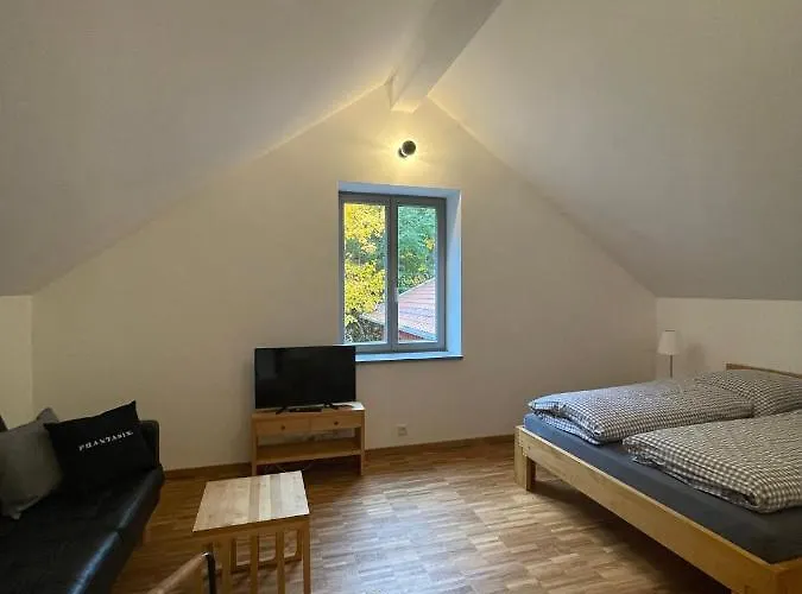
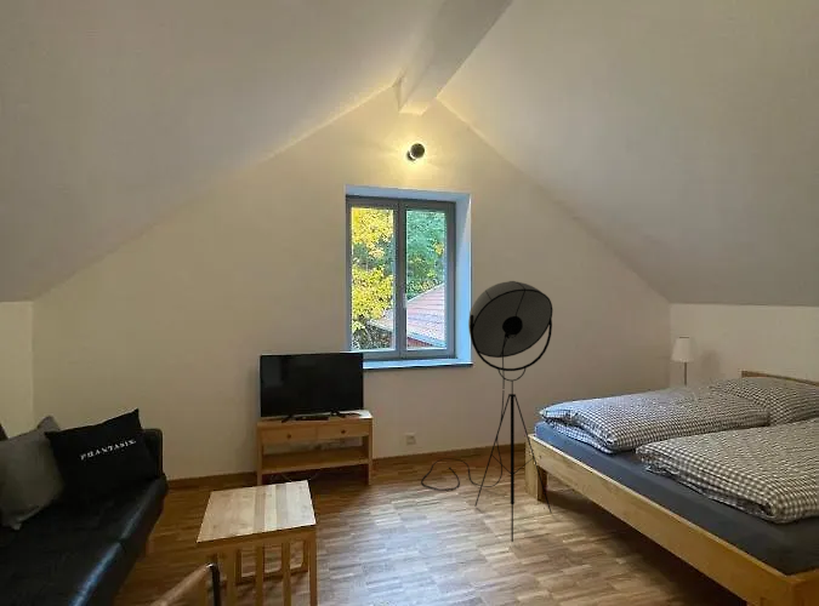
+ floor lamp (489, 365)
